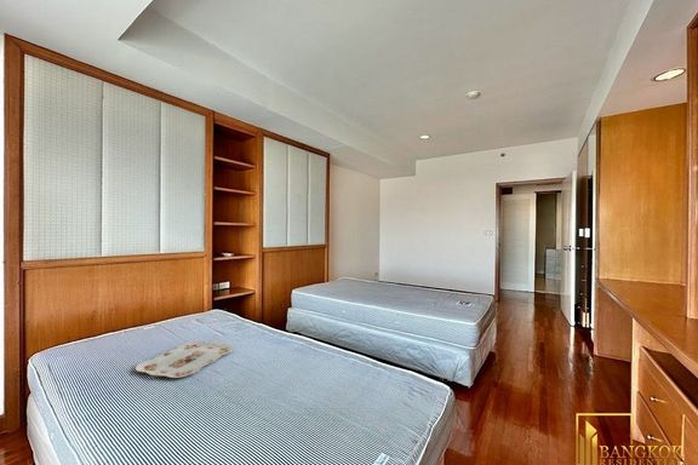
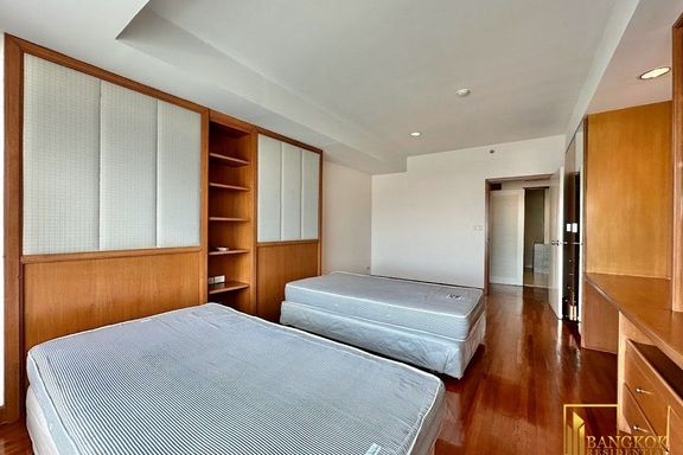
- serving tray (188, 357)
